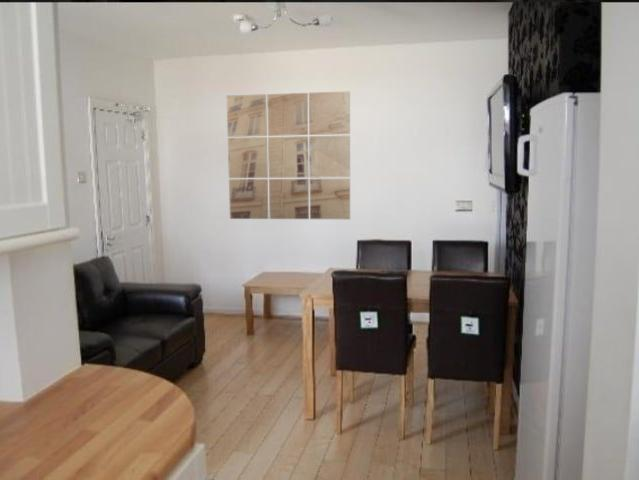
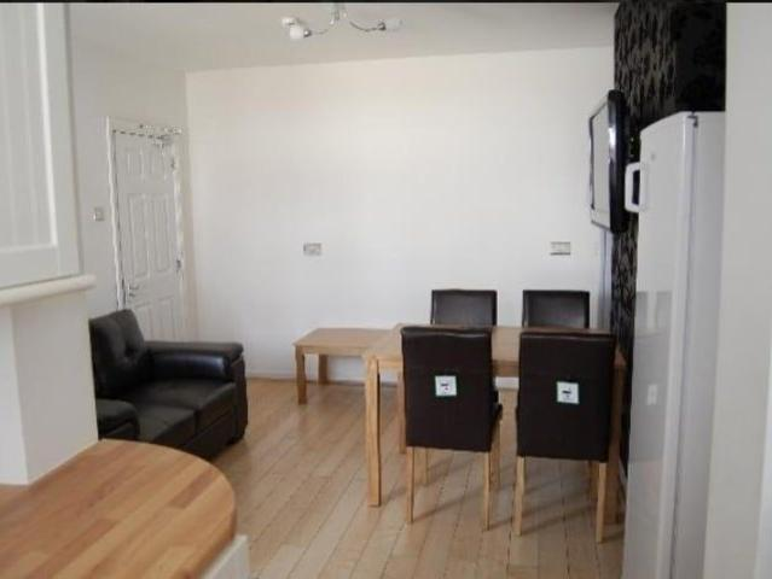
- wall art (288, 157)
